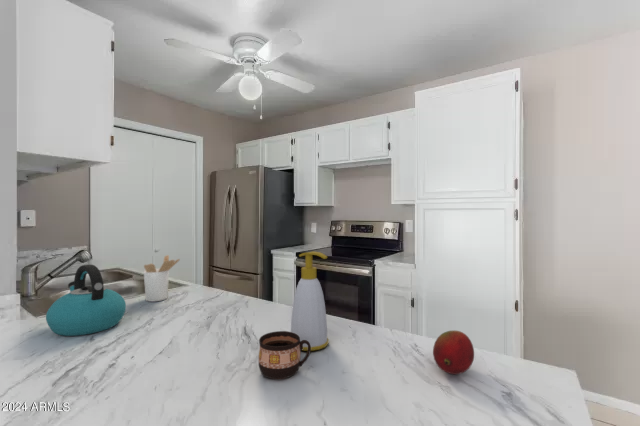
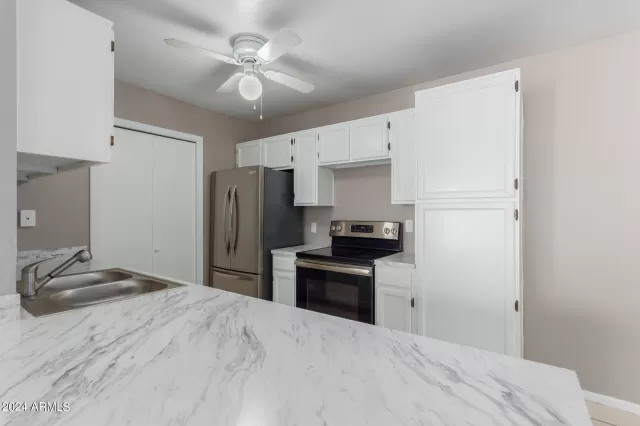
- kettle (86, 295)
- utensil holder (161, 278)
- fruit (453, 351)
- cup (281, 355)
- soap bottle (309, 297)
